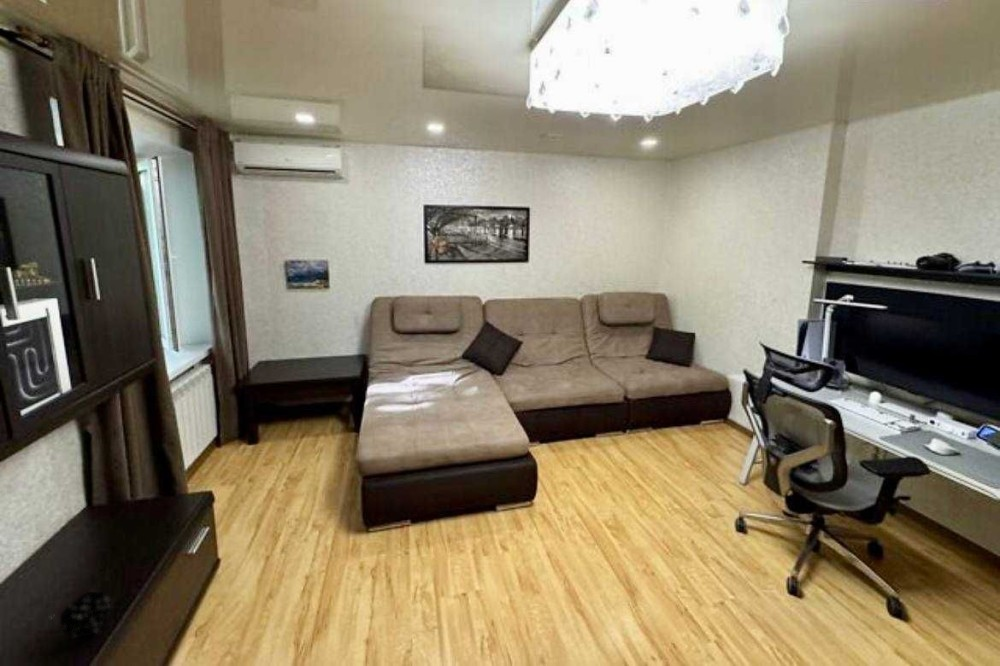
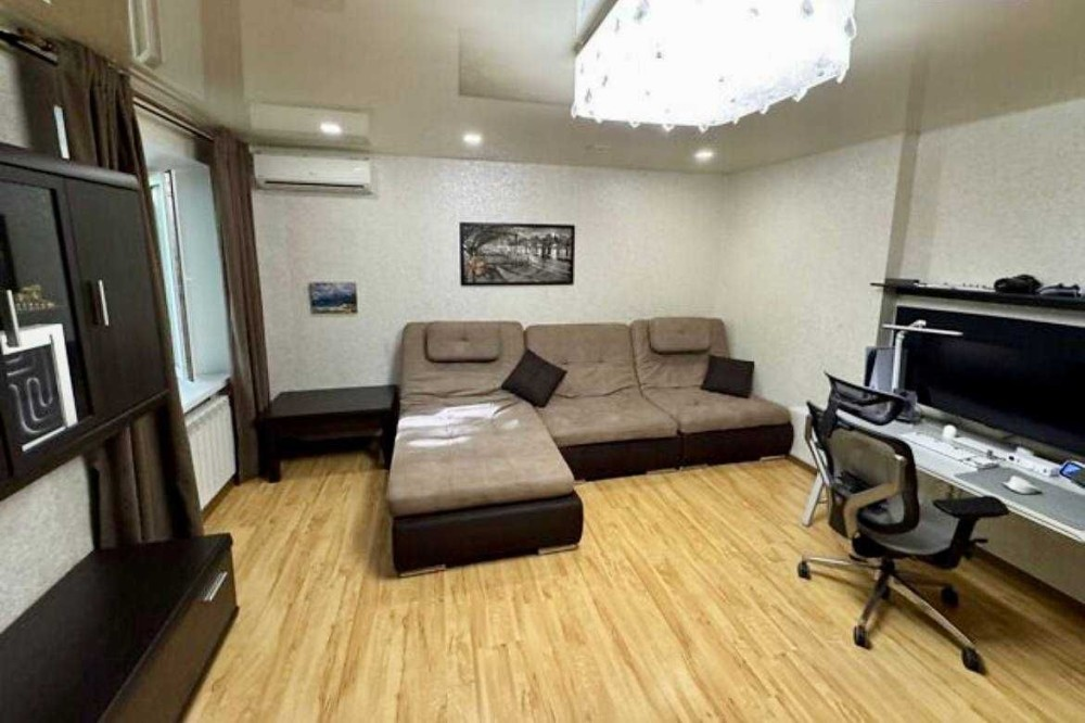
- decorative ball (82, 613)
